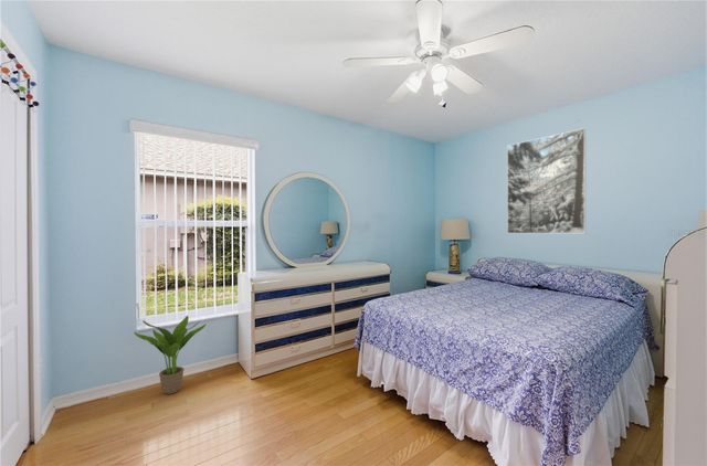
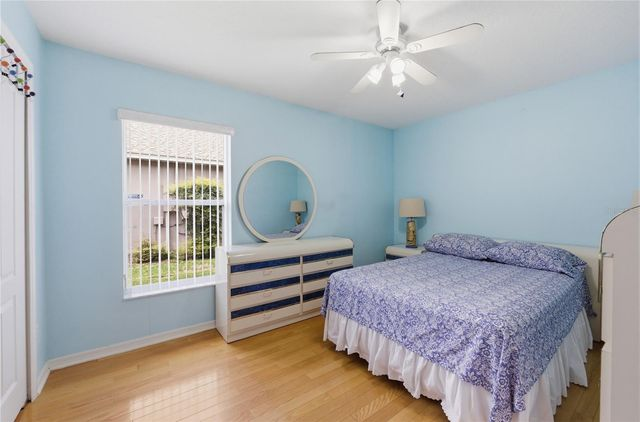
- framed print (542, 186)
- potted plant (175, 352)
